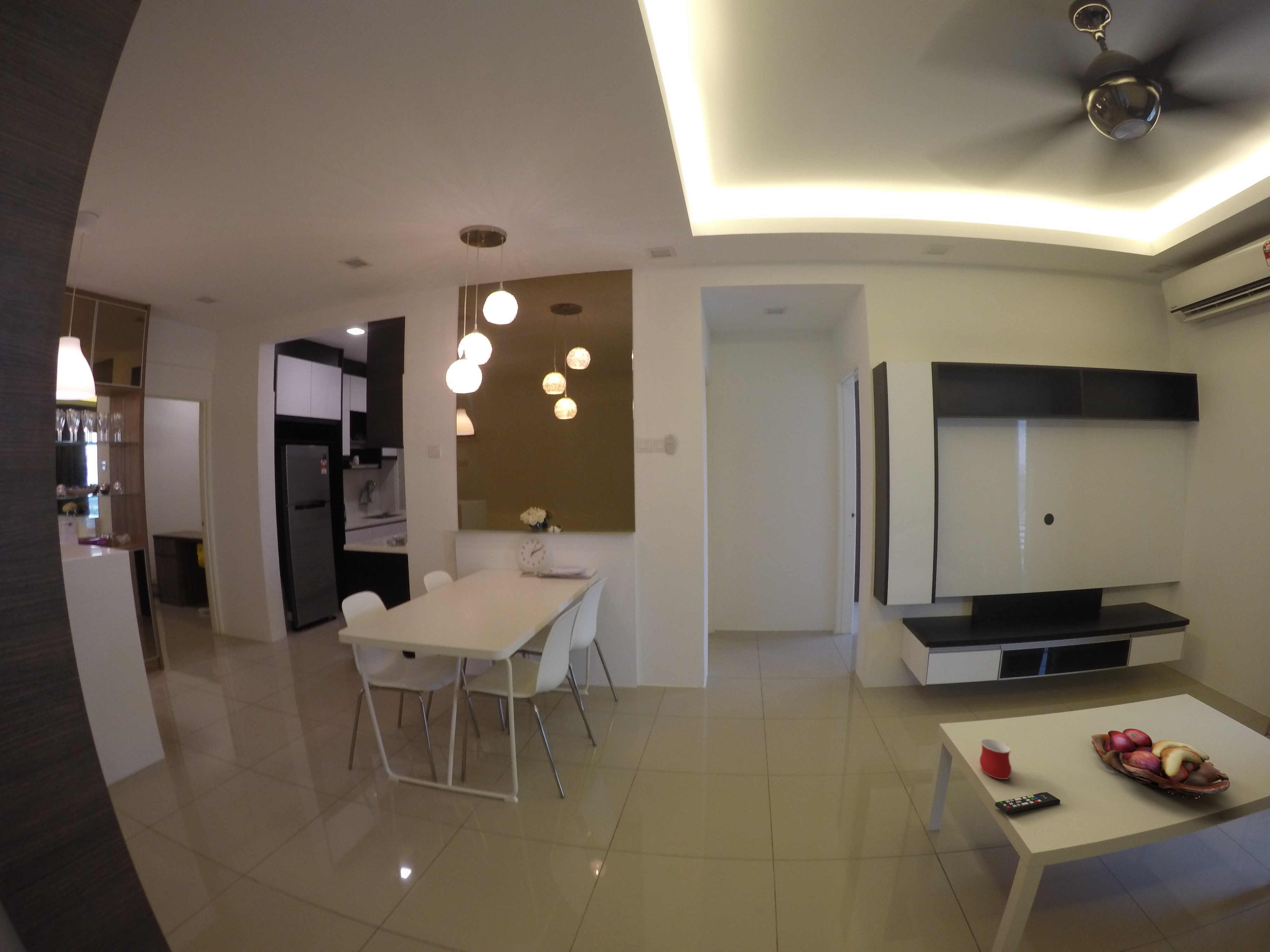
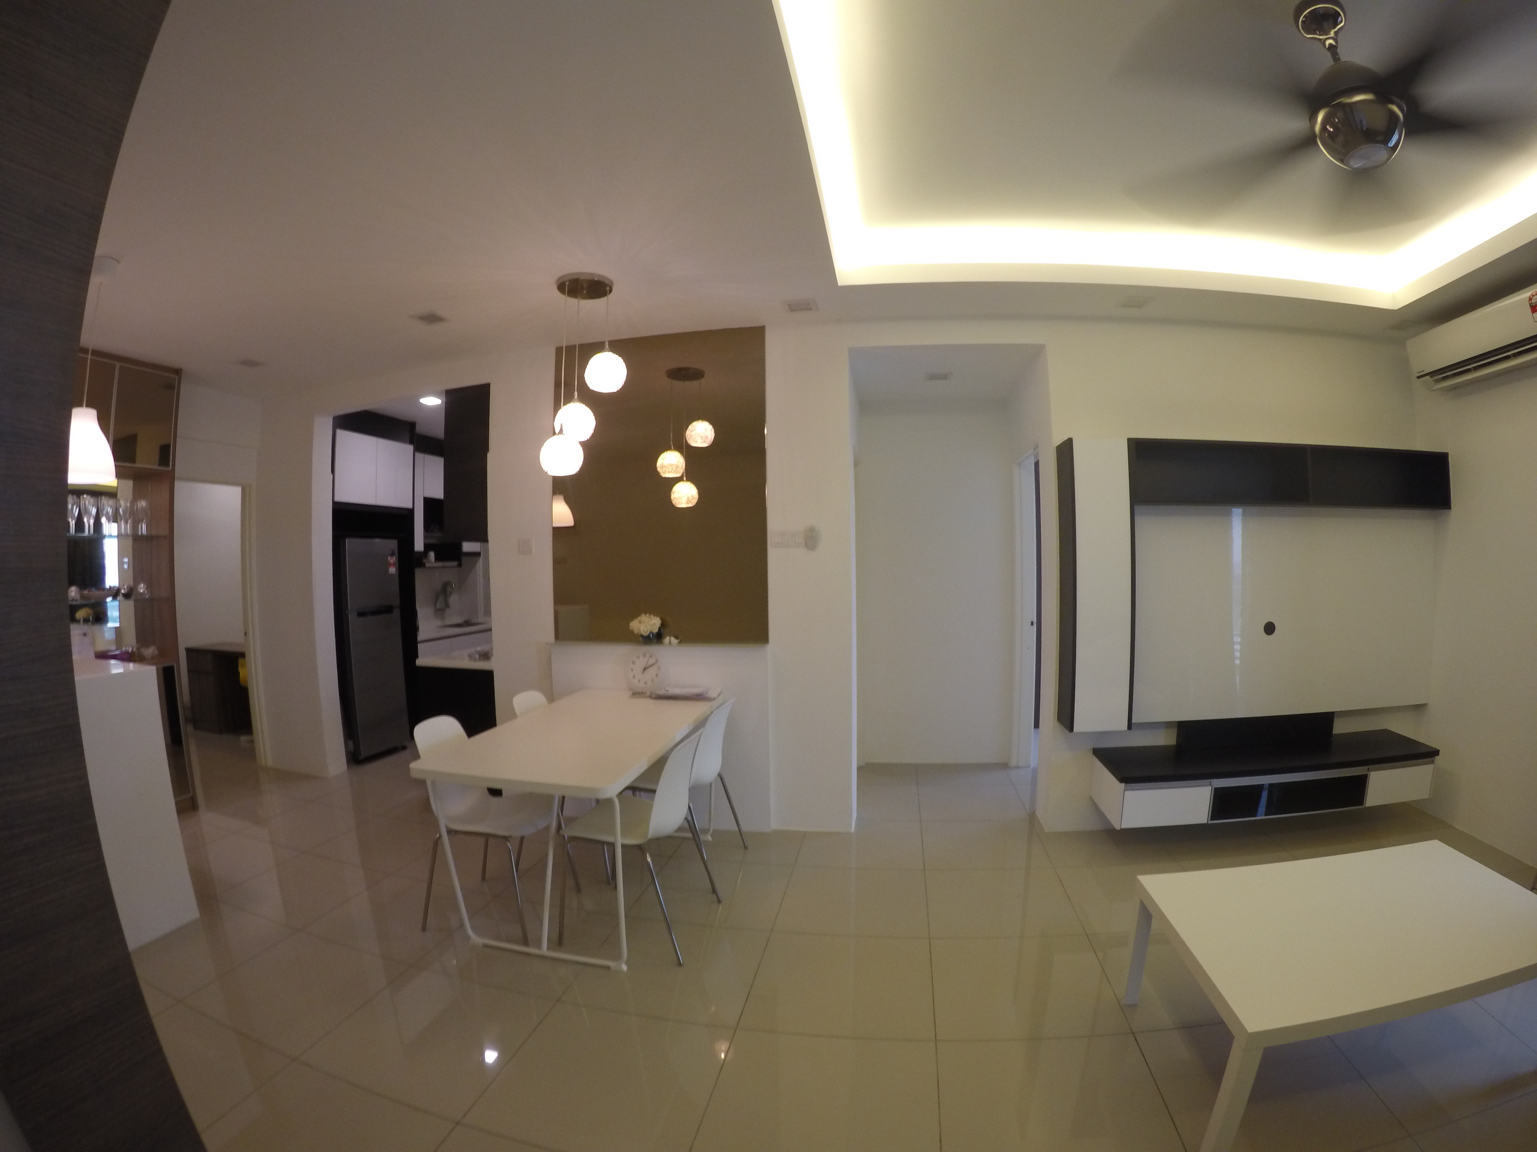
- fruit basket (1157, 759)
- mug (998, 758)
- remote control (1028, 803)
